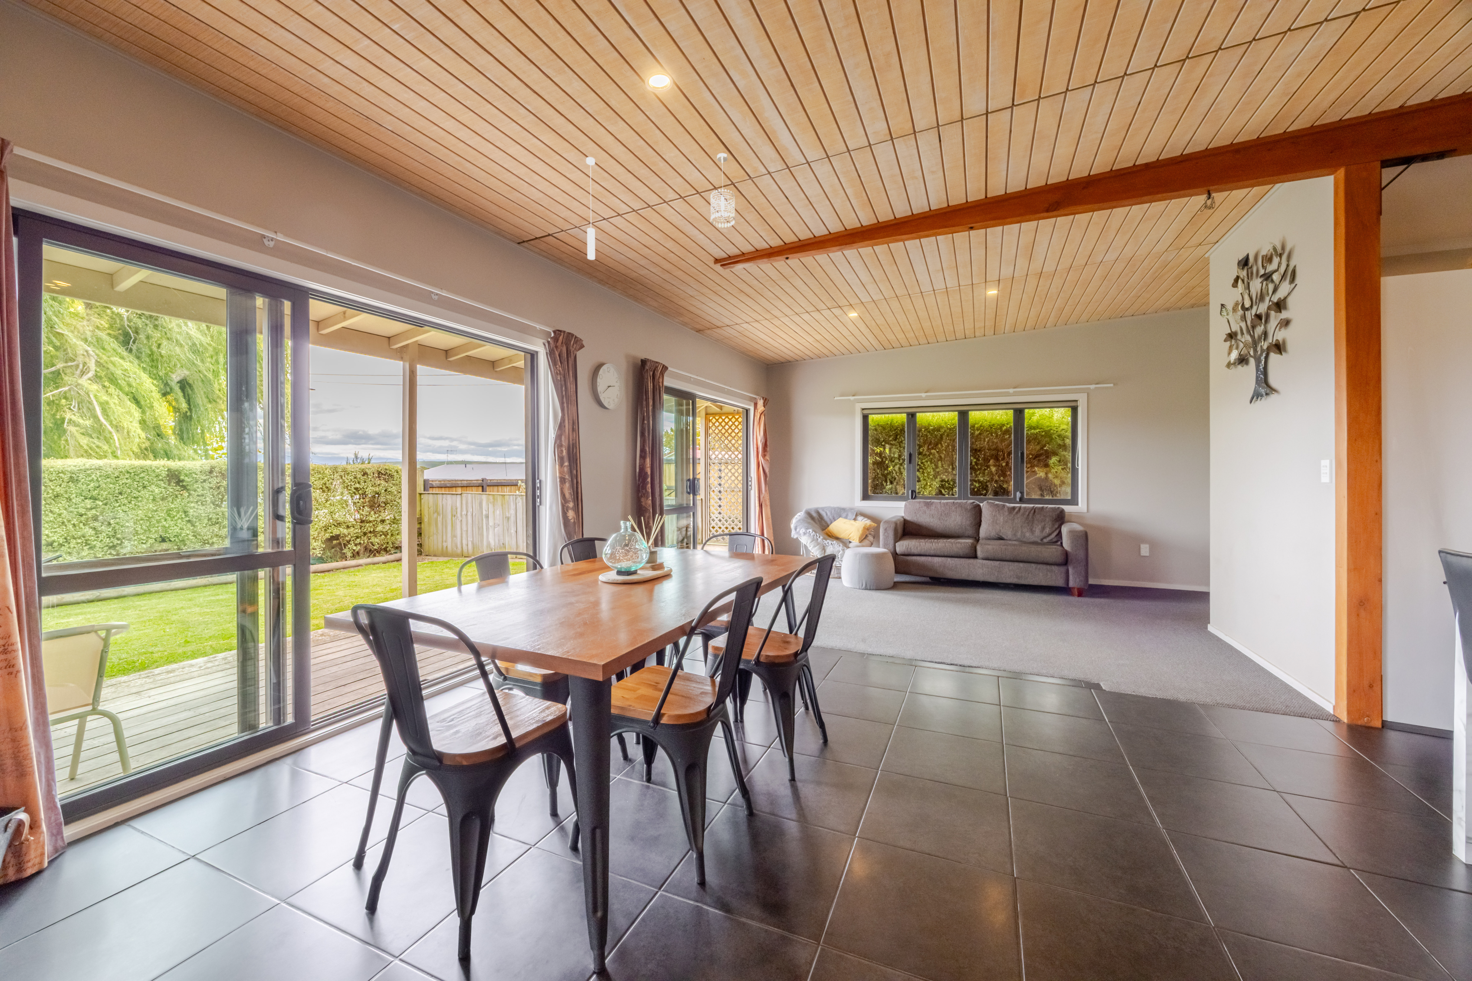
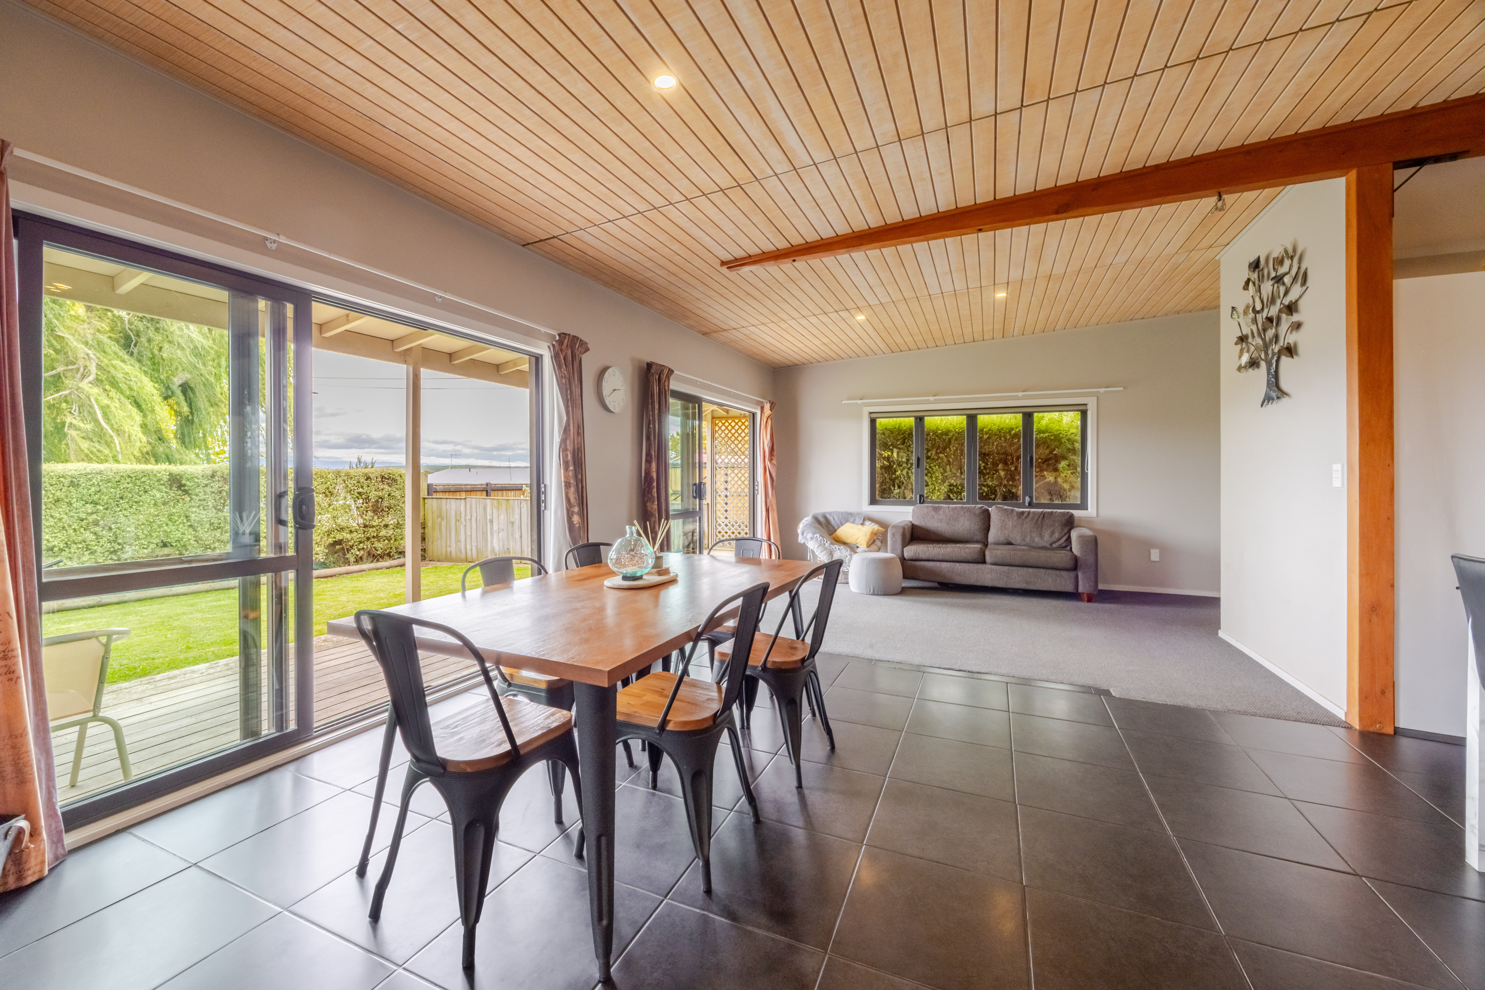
- pendant light (723, 189)
- pendant lamp (590, 209)
